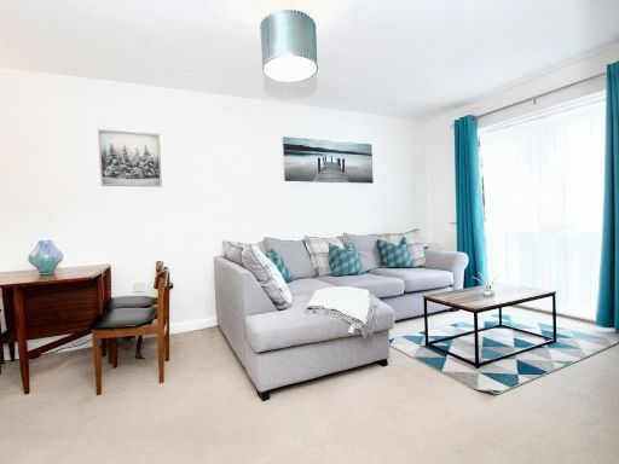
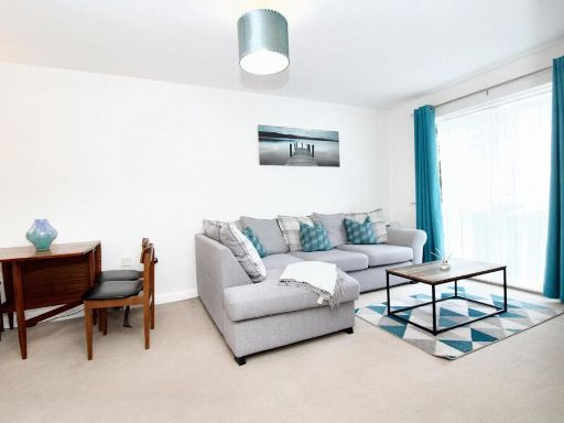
- wall art (131, 158)
